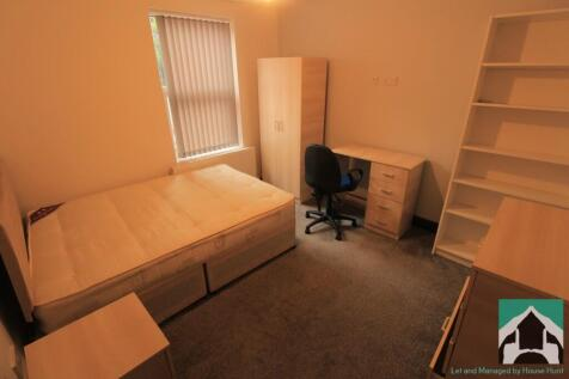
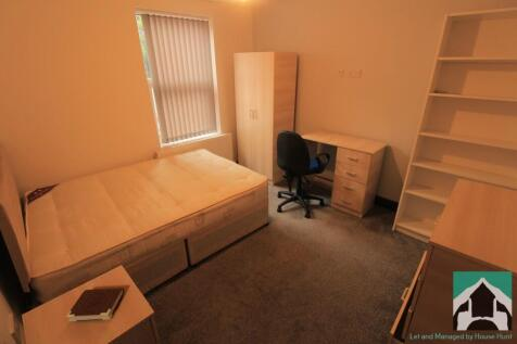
+ book (97, 303)
